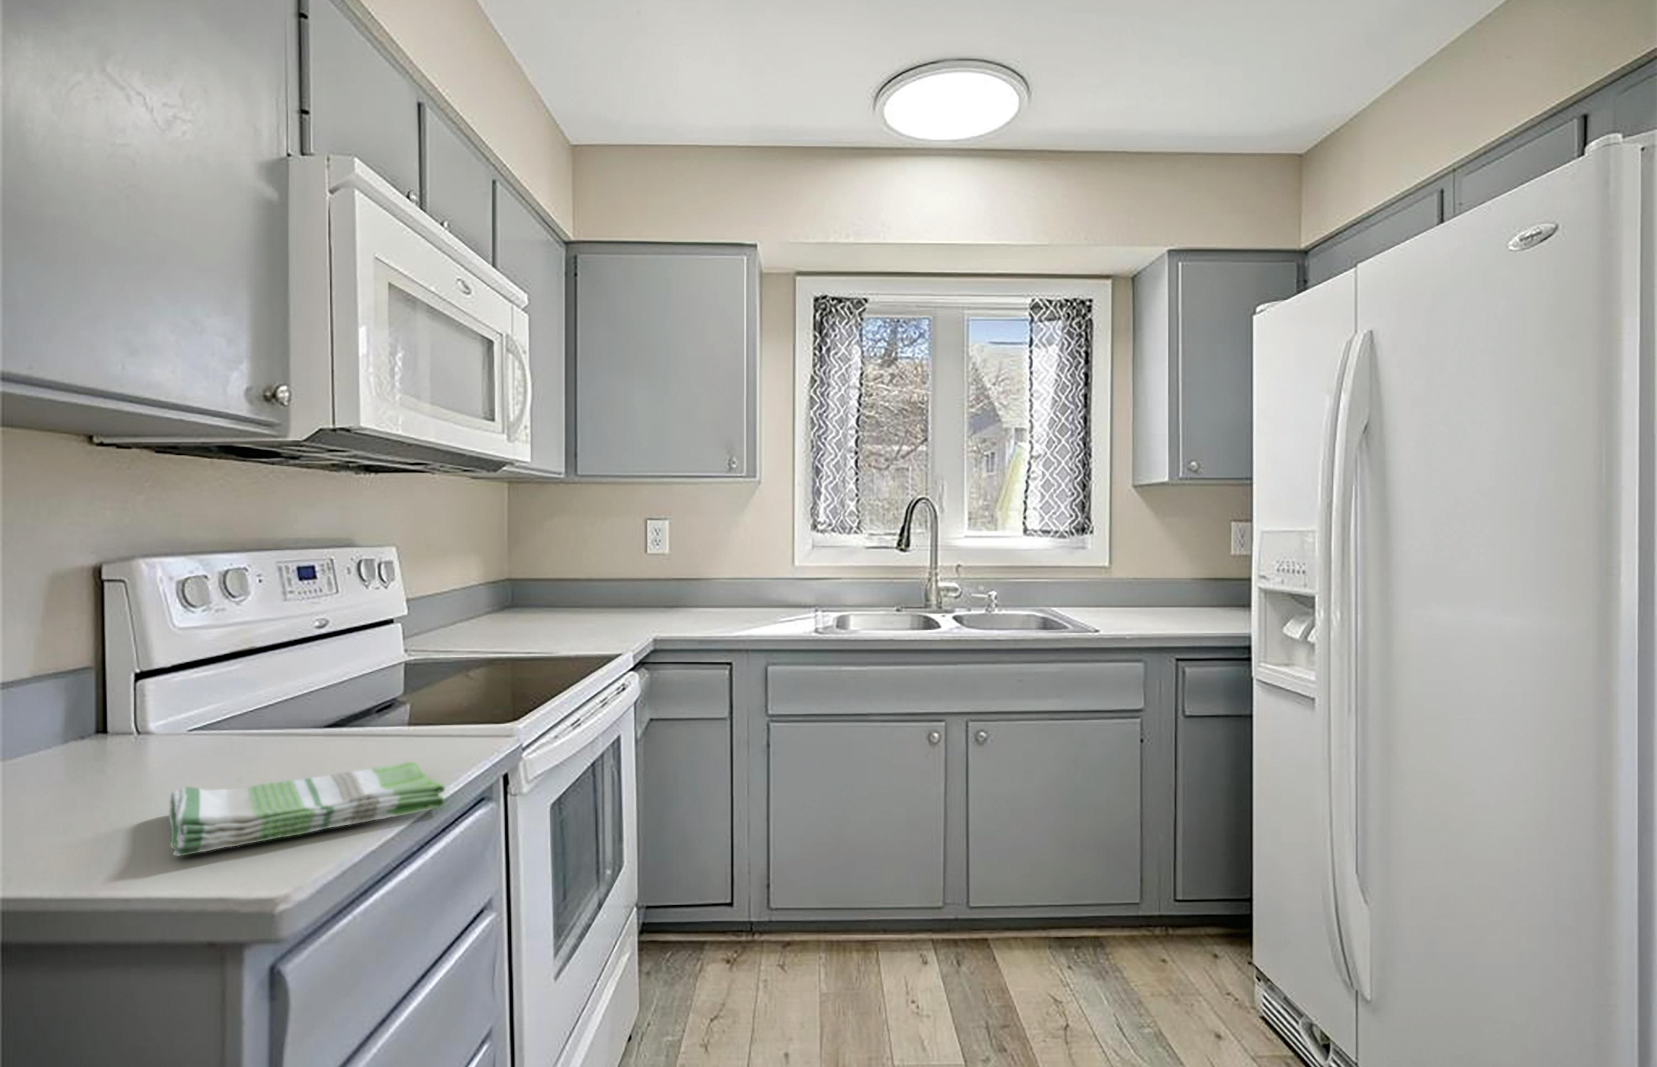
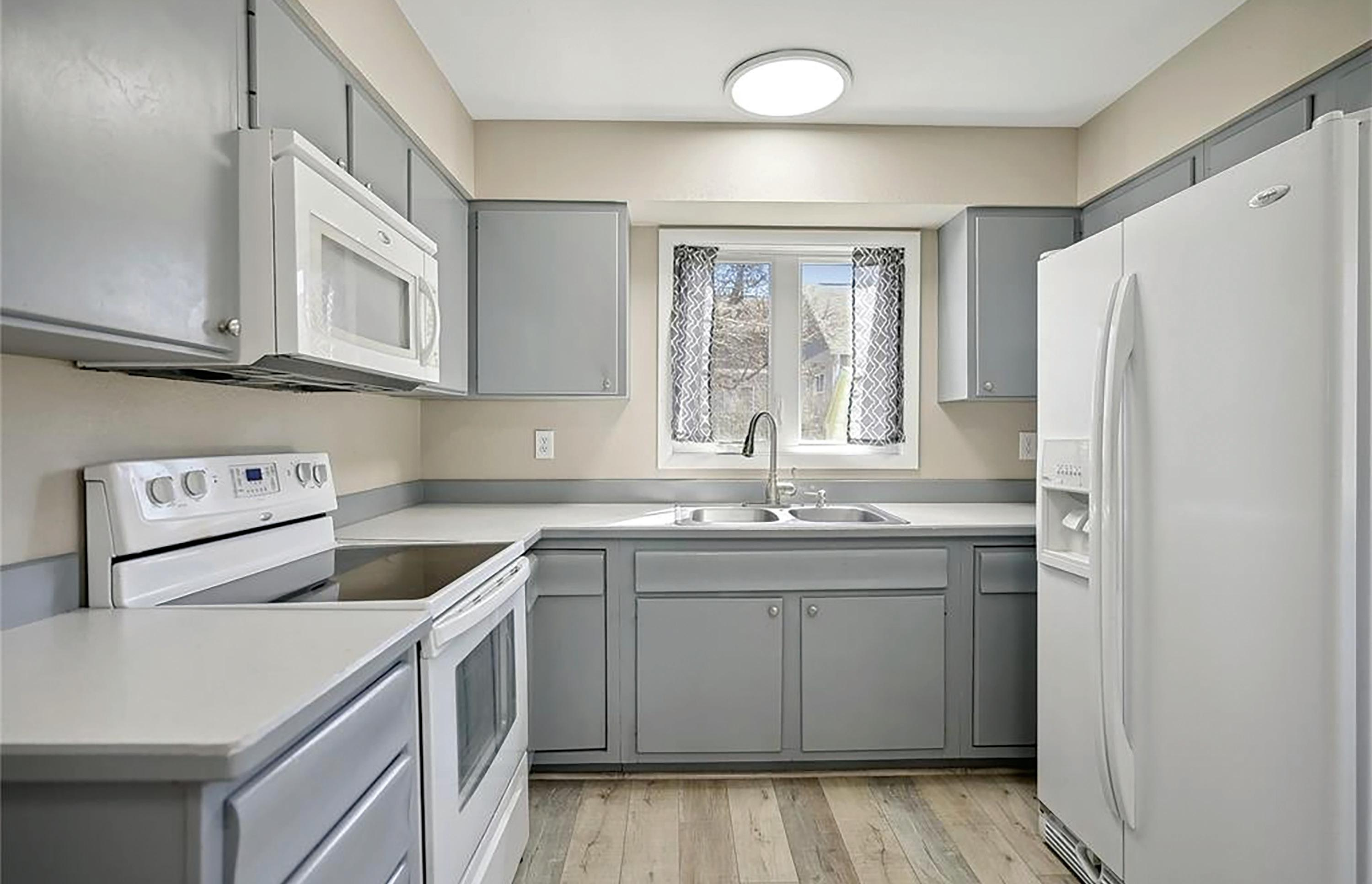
- dish towel (309, 794)
